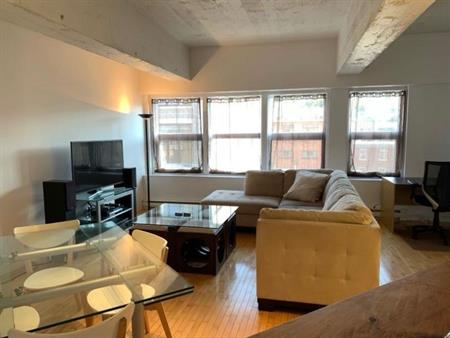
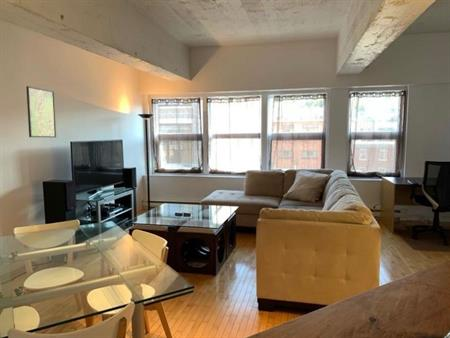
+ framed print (42, 113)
